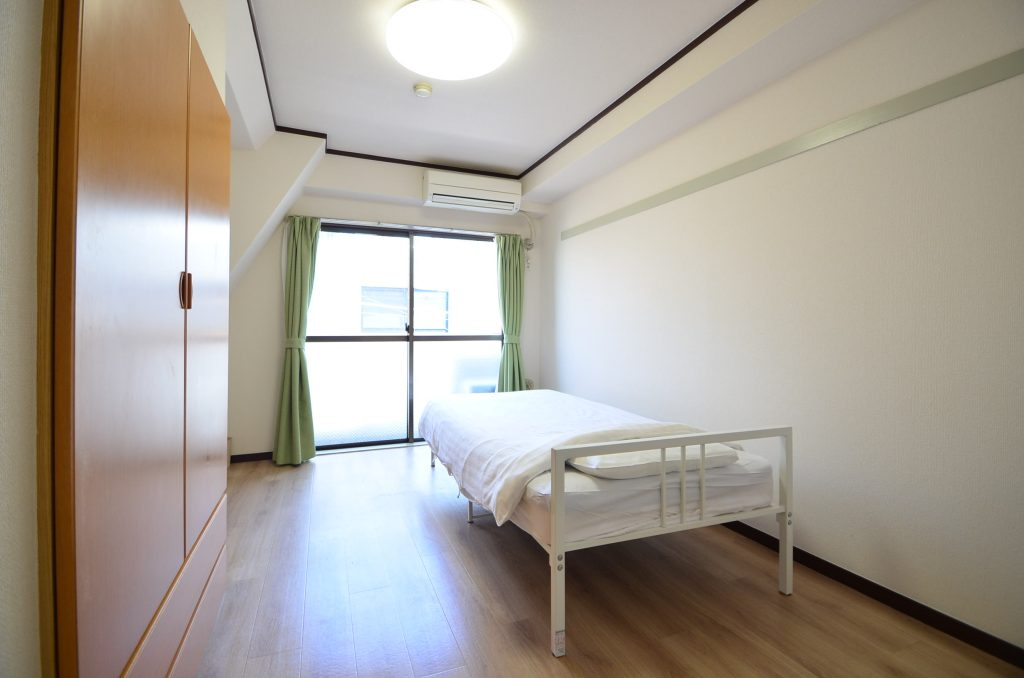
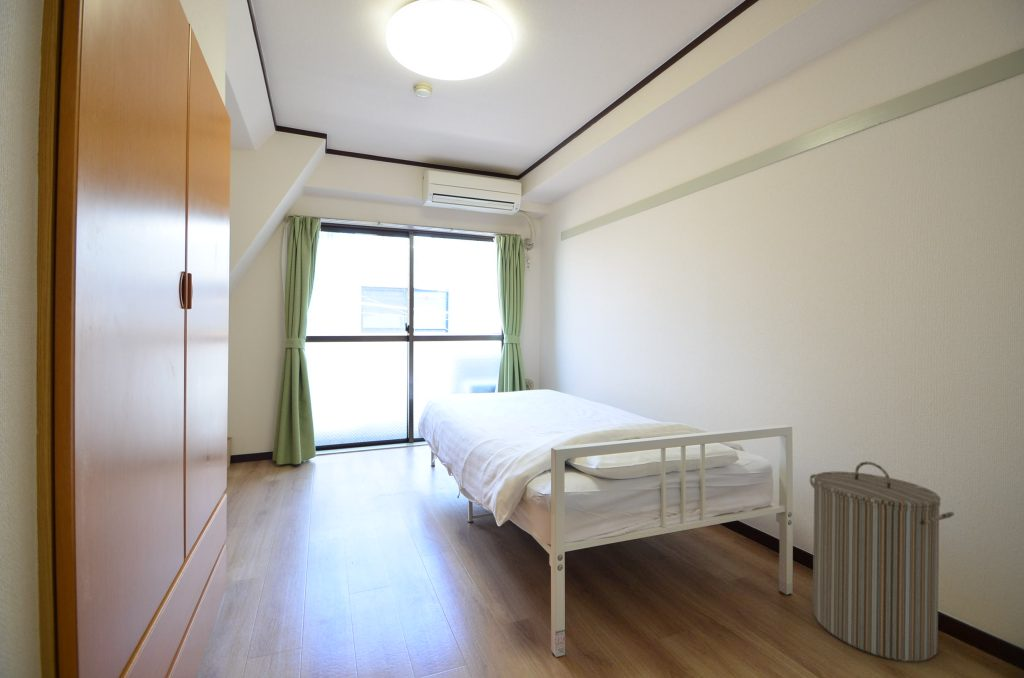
+ laundry hamper (872, 545)
